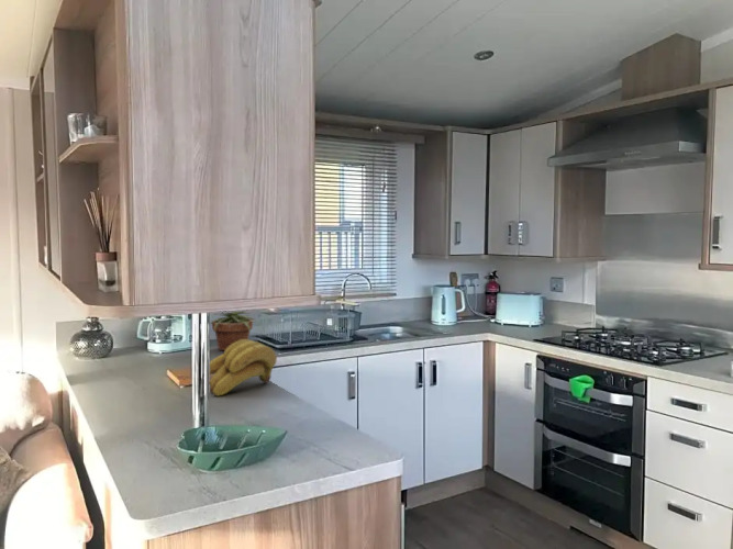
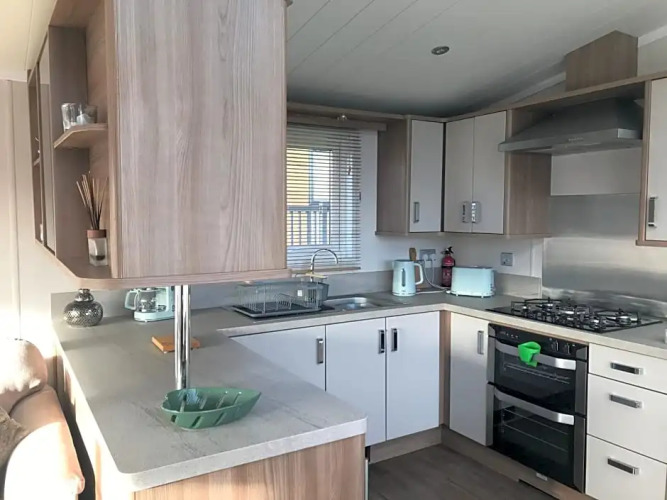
- potted plant (231, 323)
- banana bunch (241, 365)
